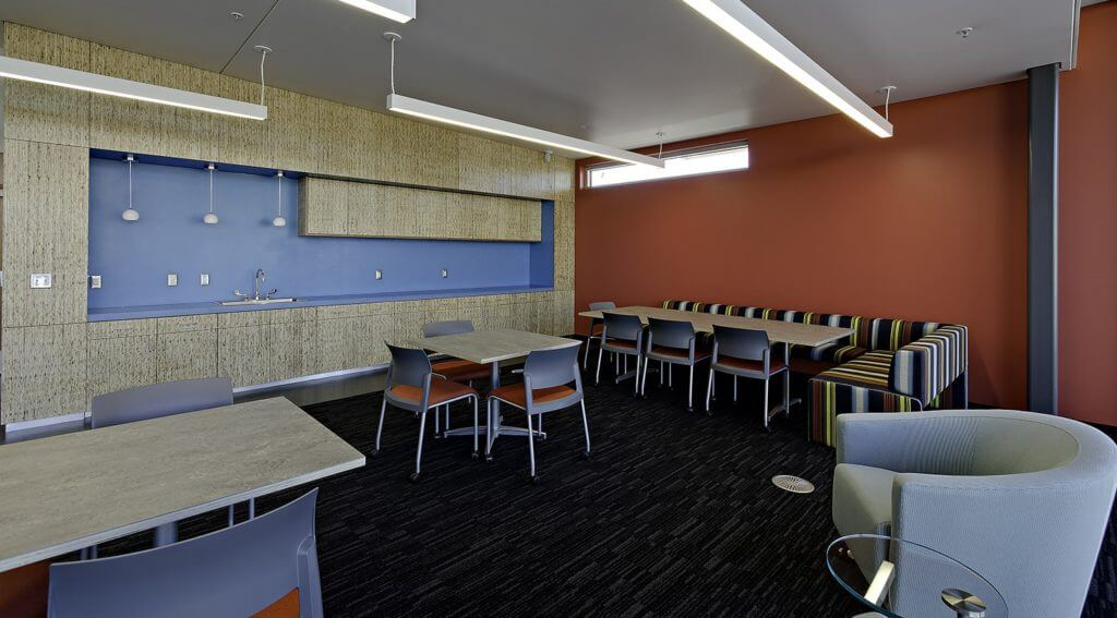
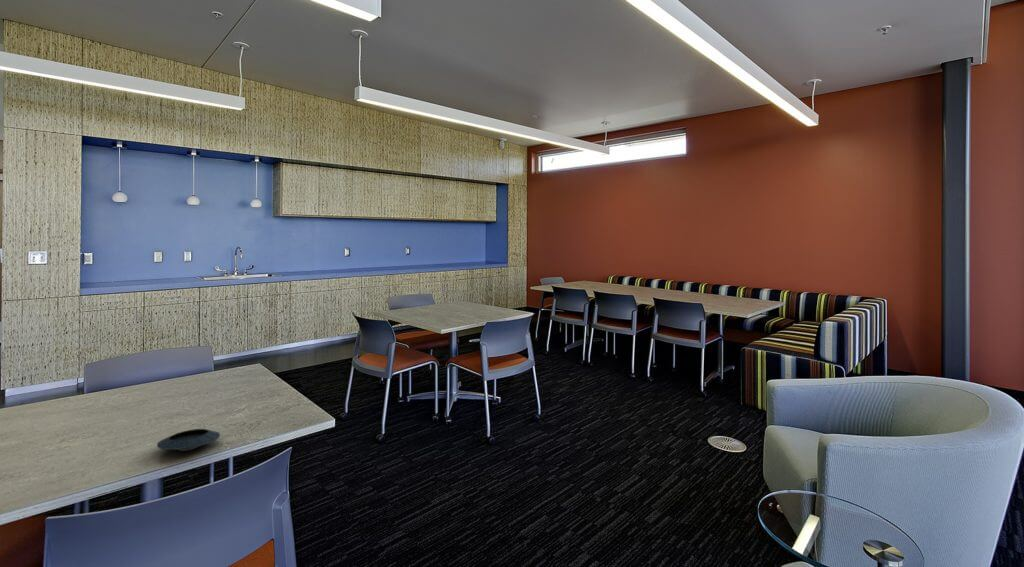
+ saucer (189, 438)
